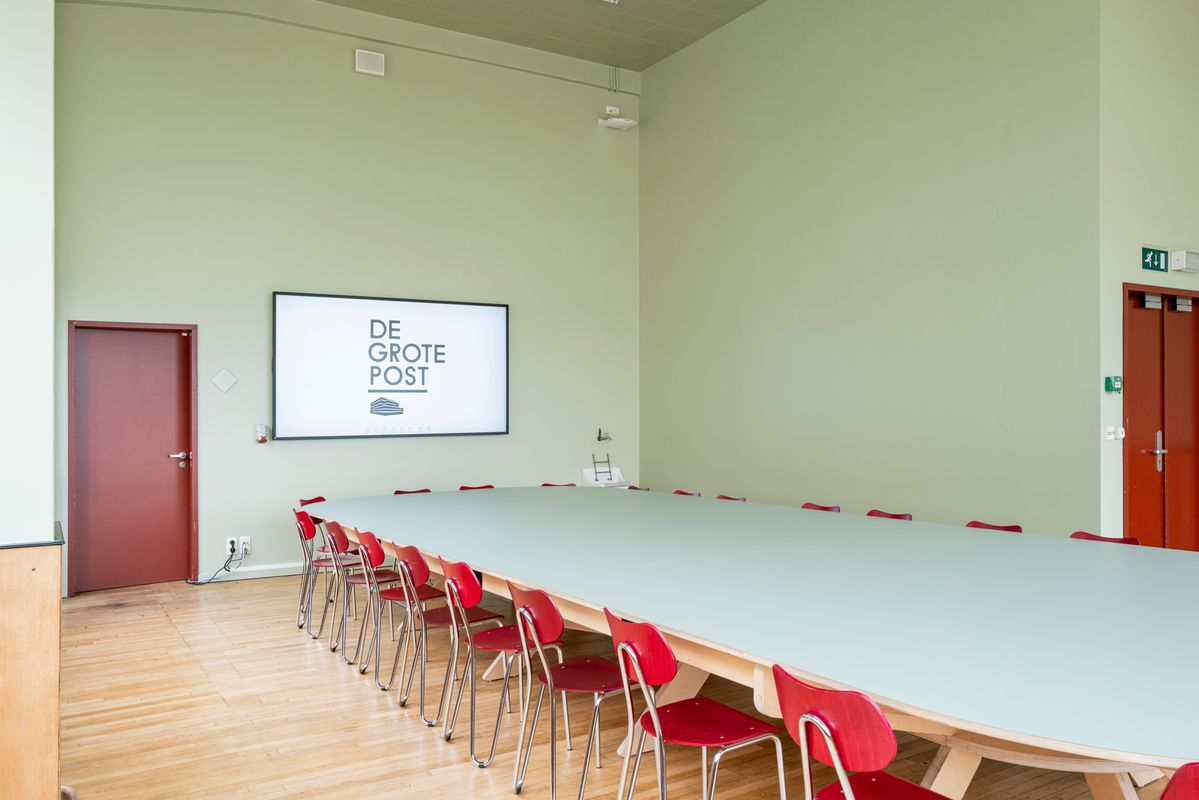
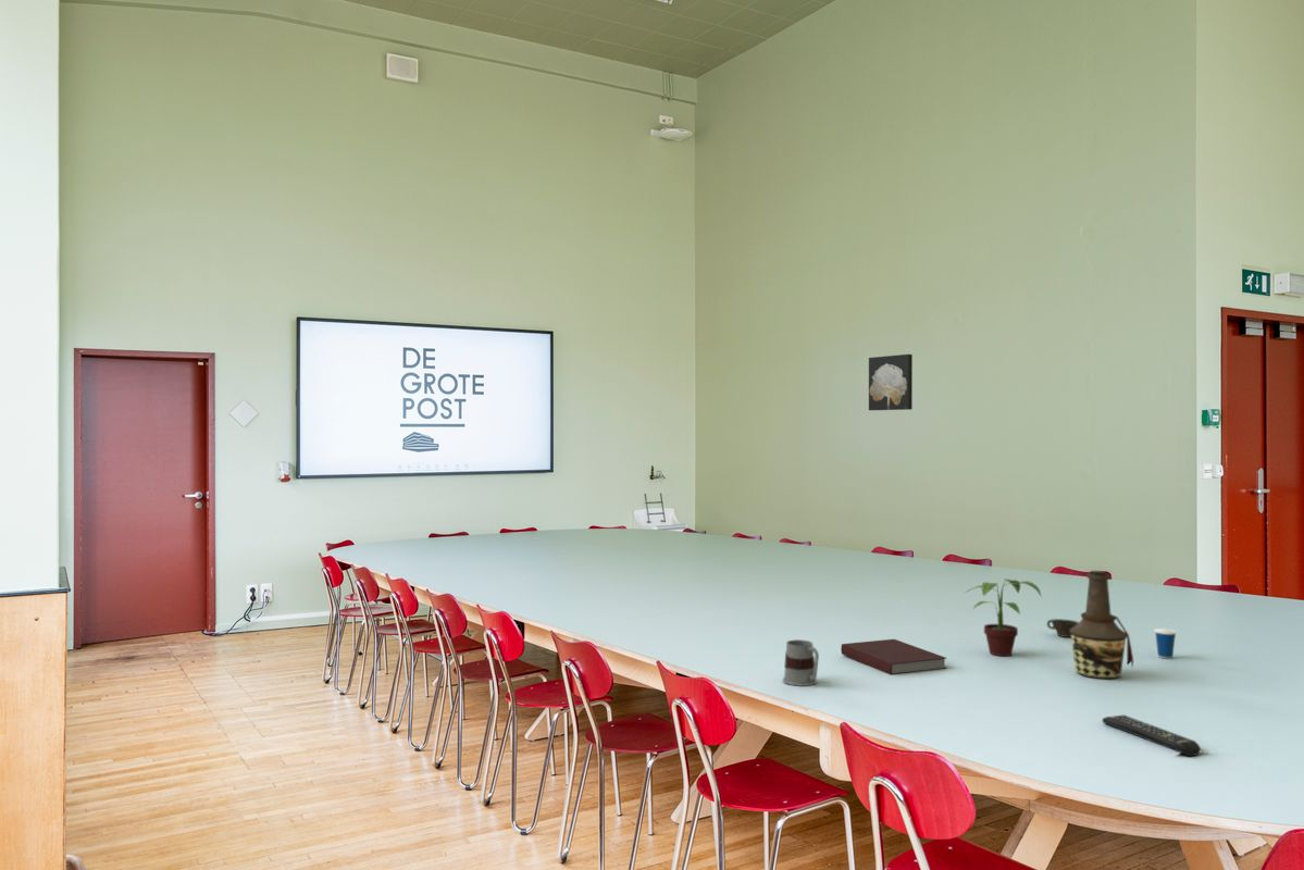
+ cup (1063, 627)
+ notebook (892, 656)
+ wall art (890, 383)
+ remote control (1148, 733)
+ potted plant (1001, 617)
+ cup (1165, 636)
+ bottle (1101, 622)
+ mug (803, 662)
